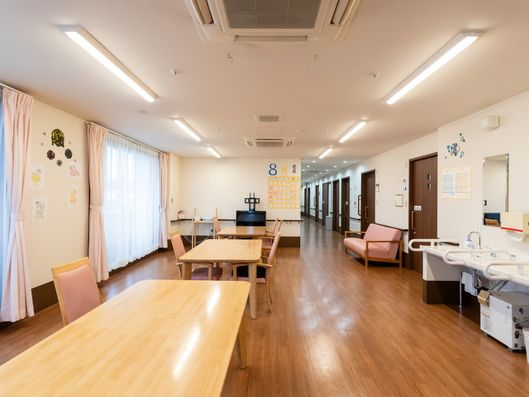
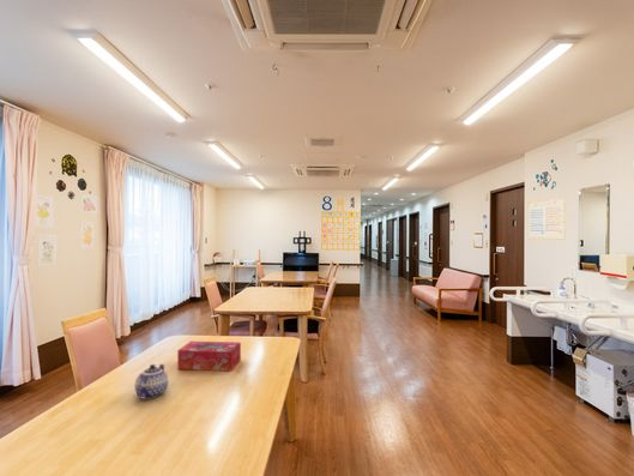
+ tissue box (210, 355)
+ teapot (151, 379)
